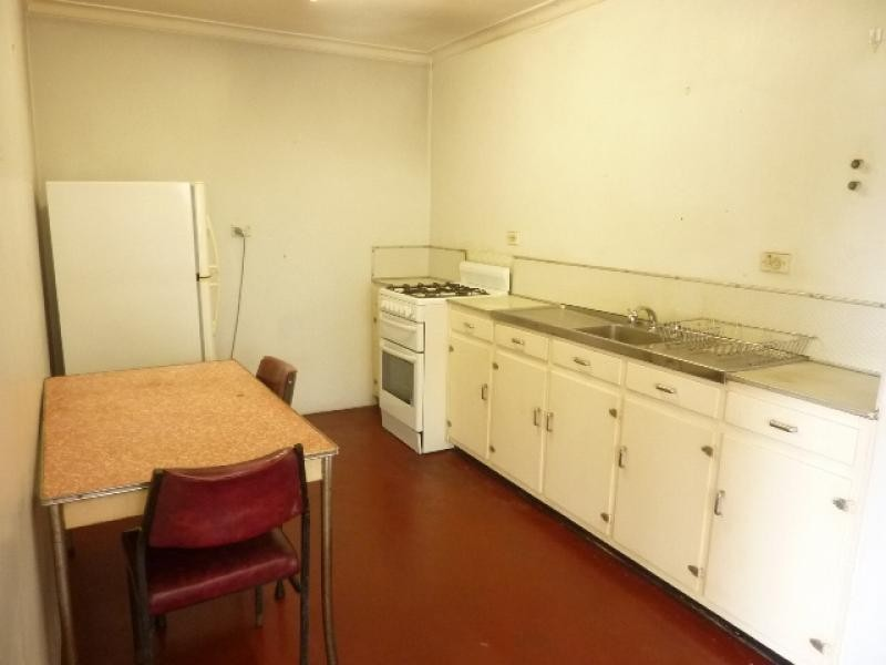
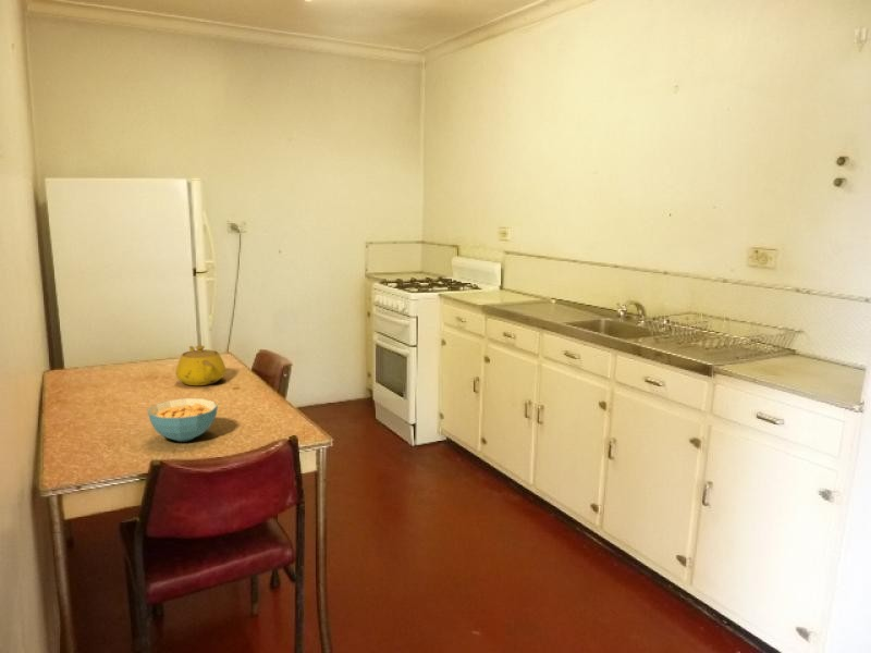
+ cereal bowl (183, 422)
+ teapot (199, 362)
